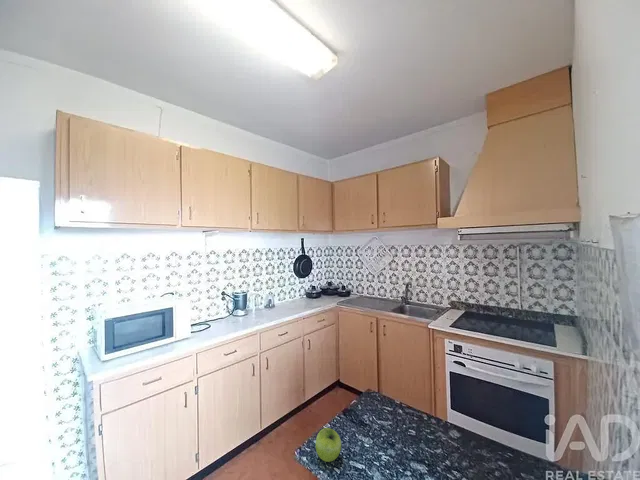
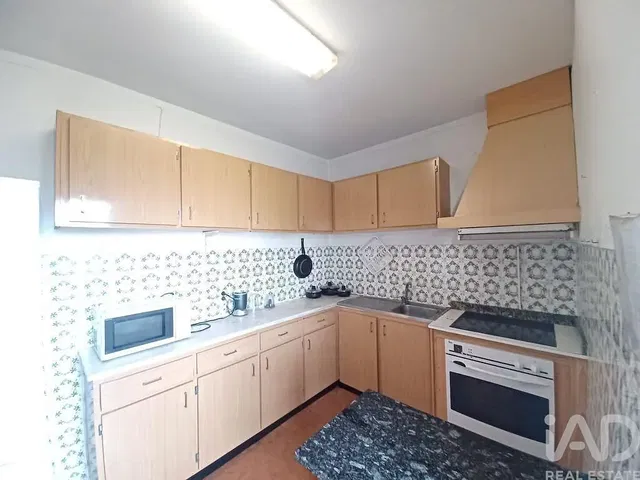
- fruit (328, 444)
